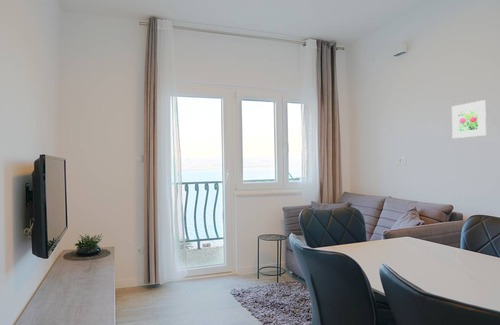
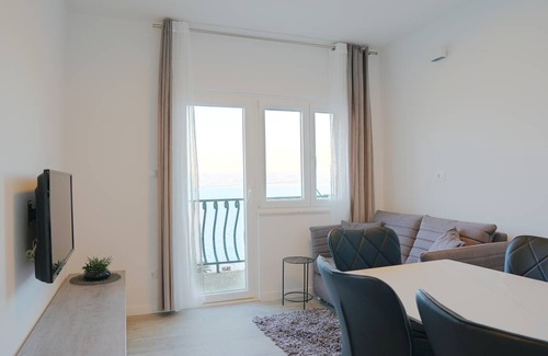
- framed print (468, 120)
